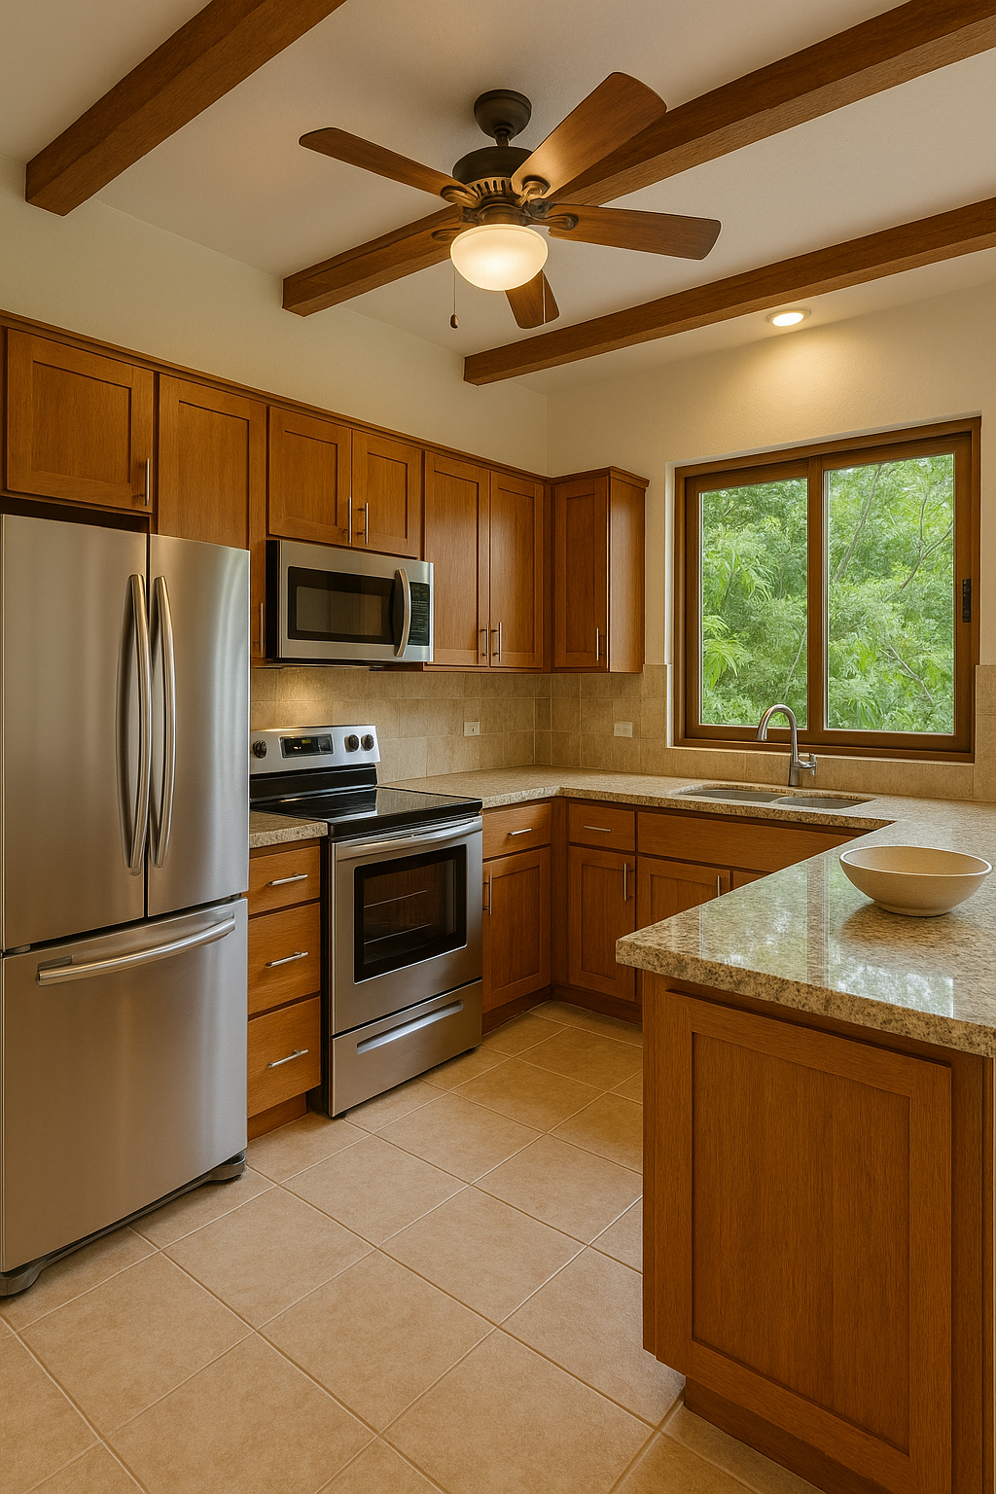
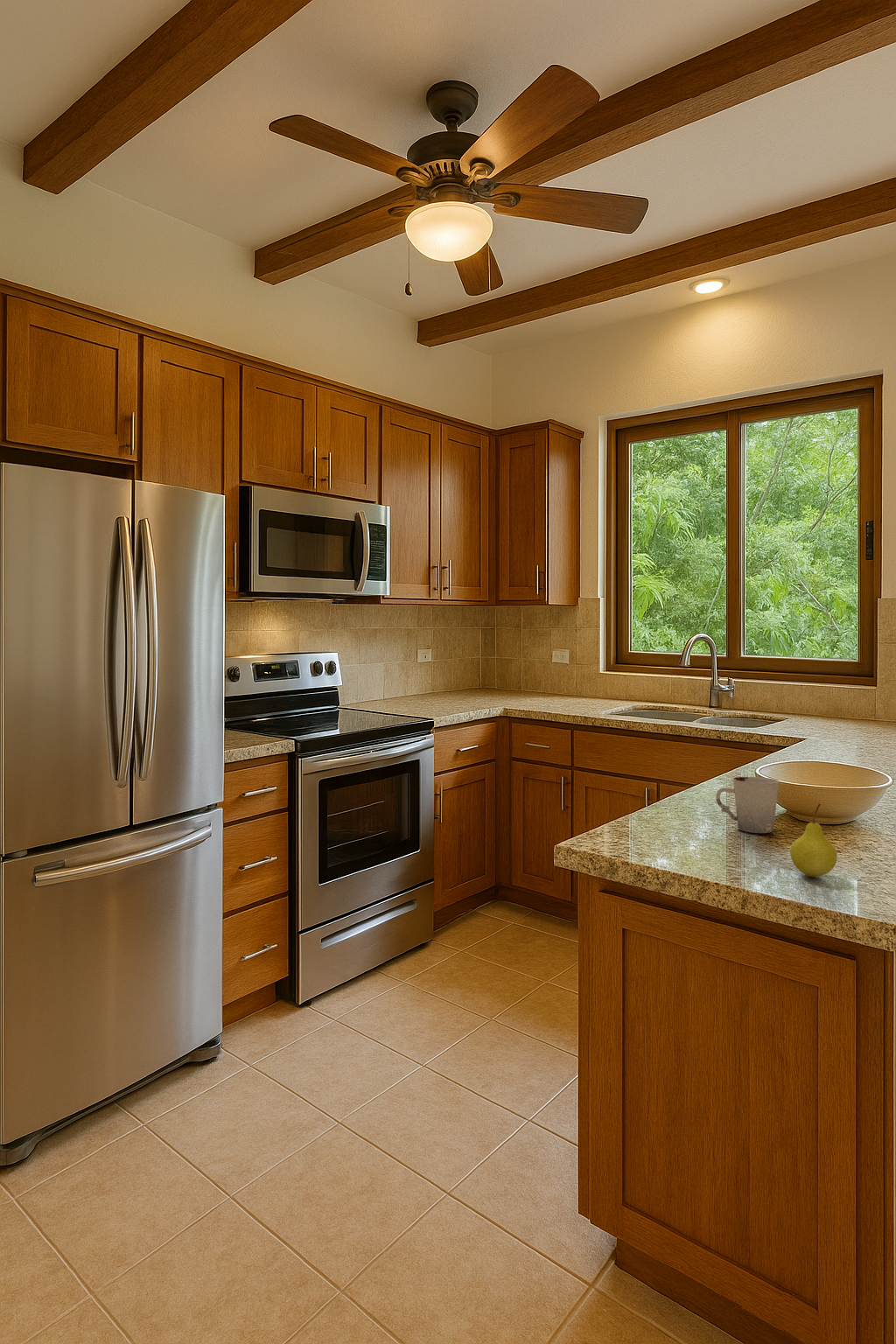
+ fruit (812, 840)
+ cup (746, 804)
